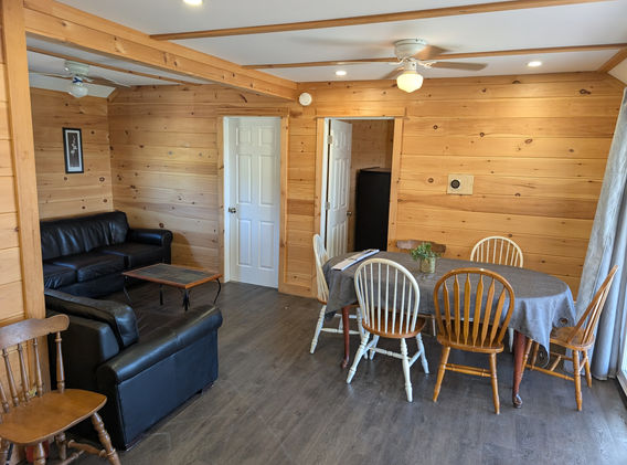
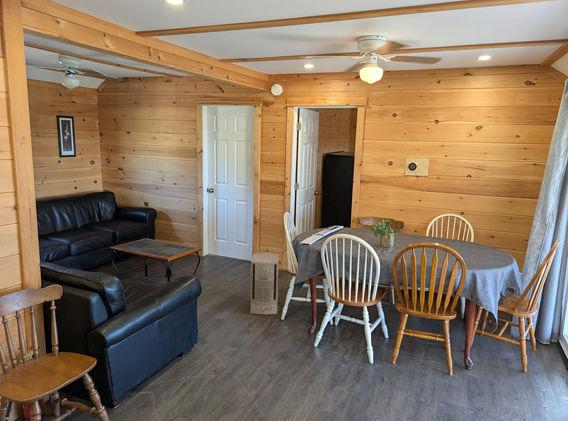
+ air purifier (264, 282)
